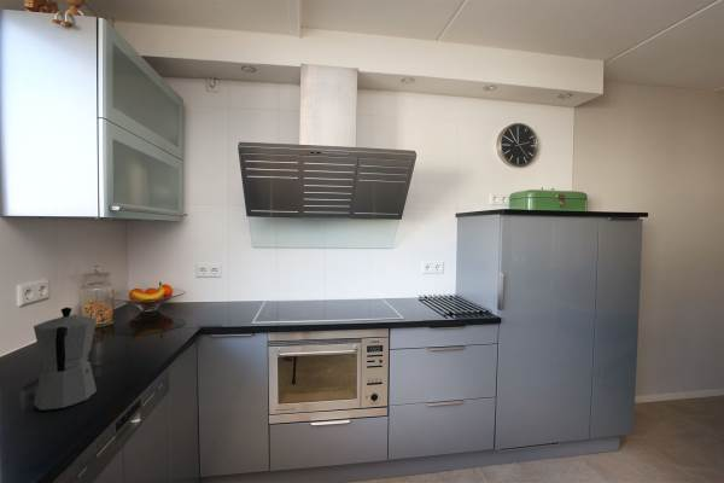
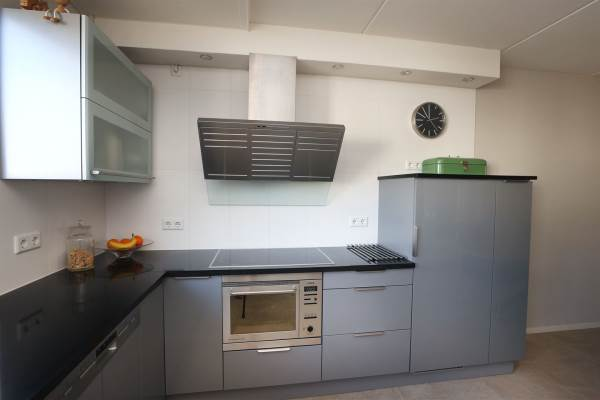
- moka pot (65, 354)
